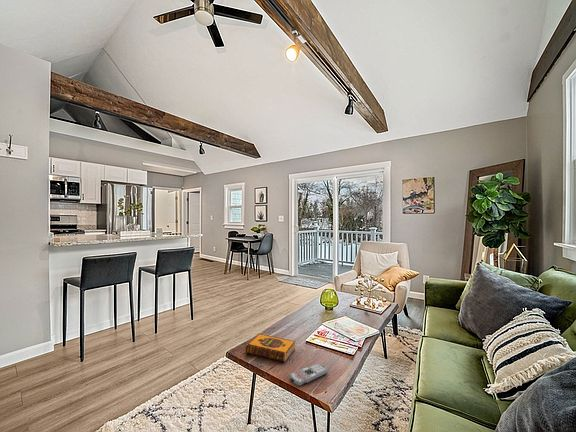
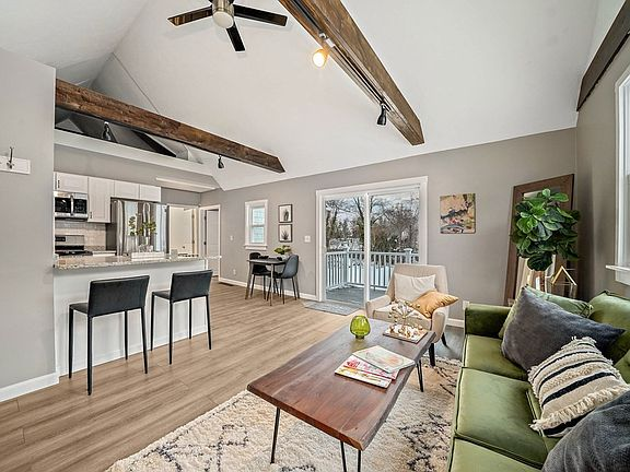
- remote control (309, 373)
- hardback book (270, 347)
